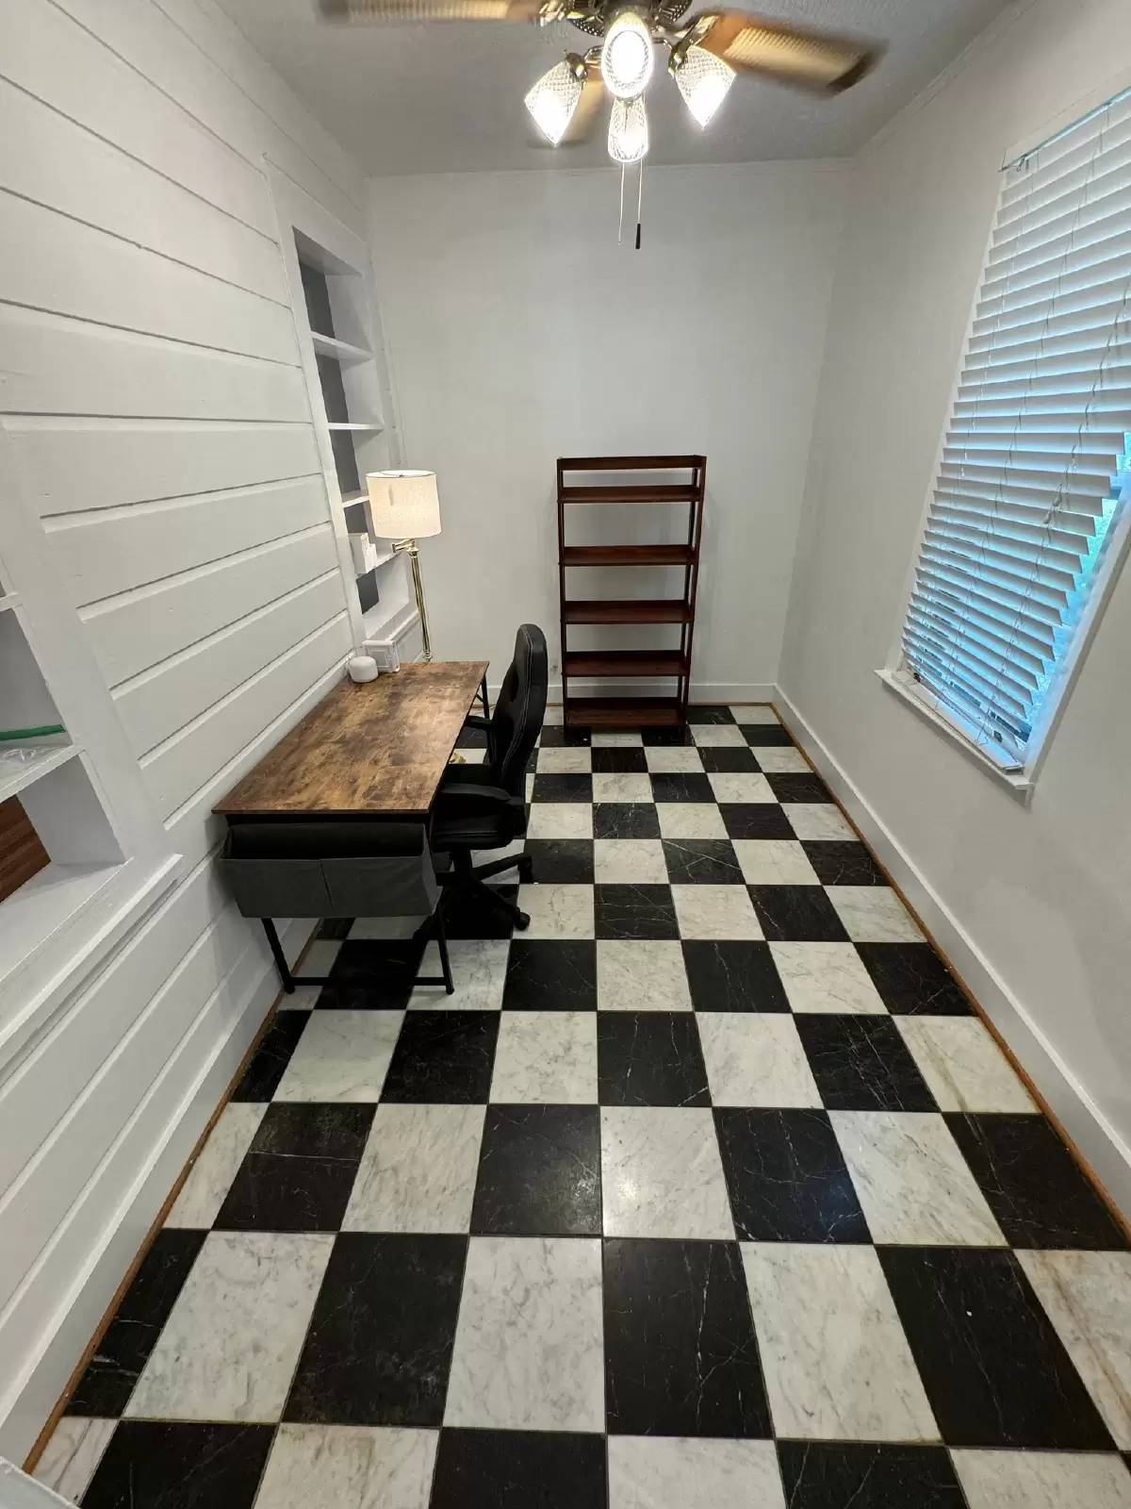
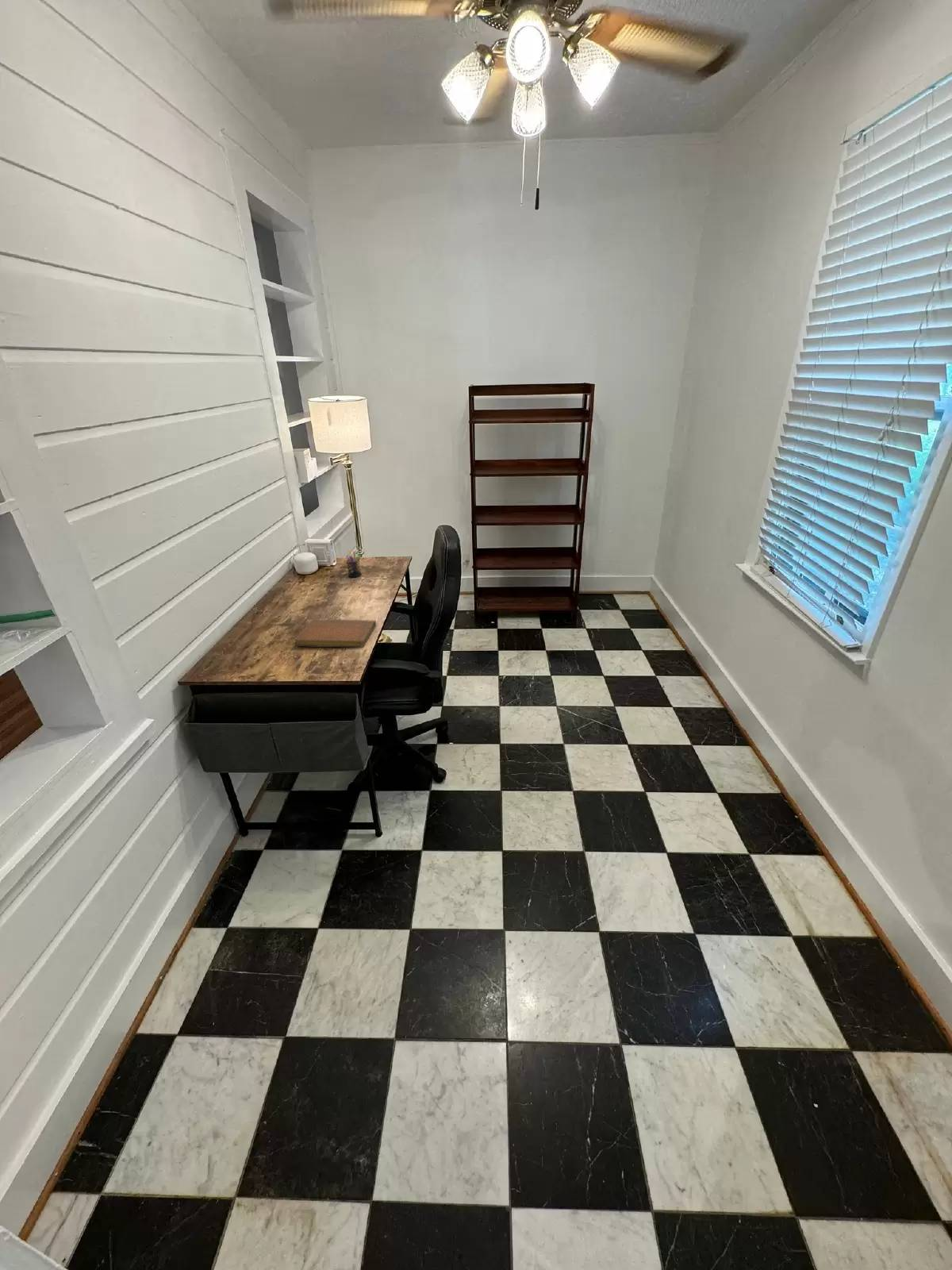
+ pen holder (355, 562)
+ notebook (336, 632)
